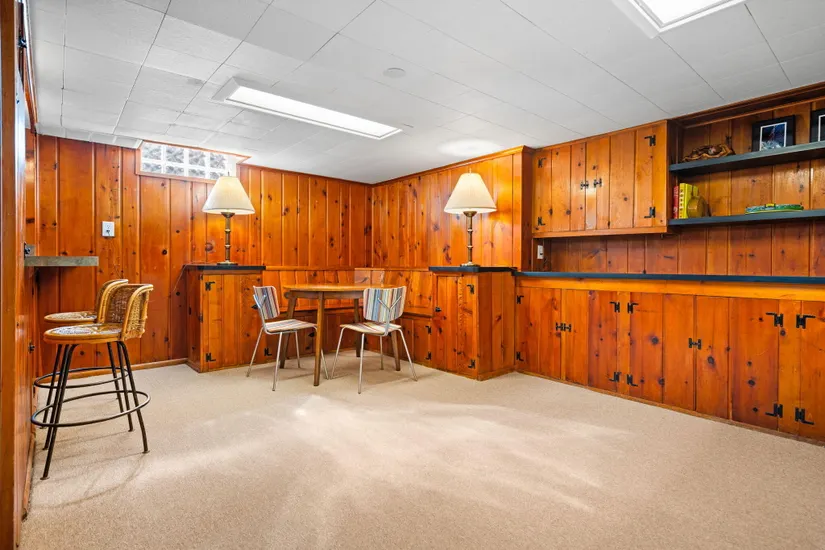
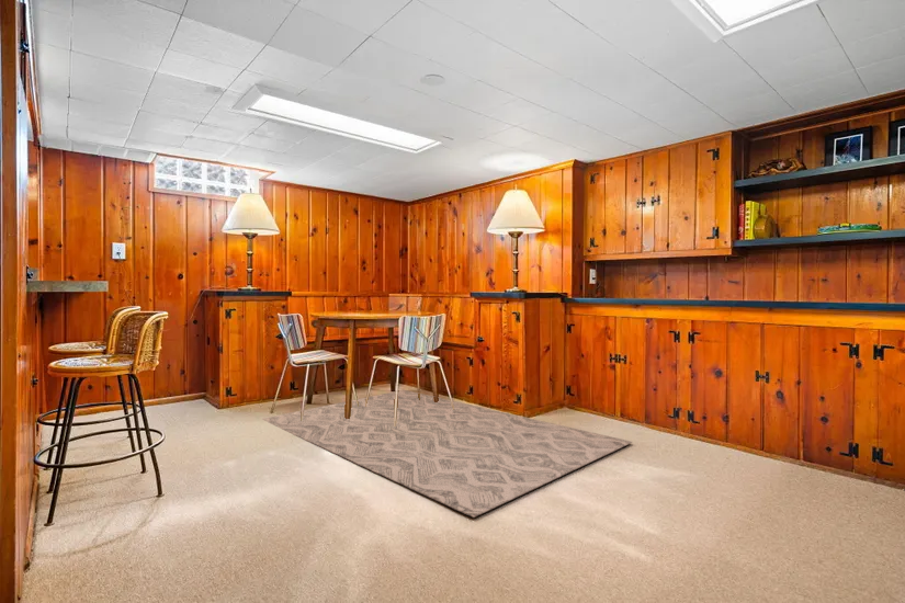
+ rug (422, 426)
